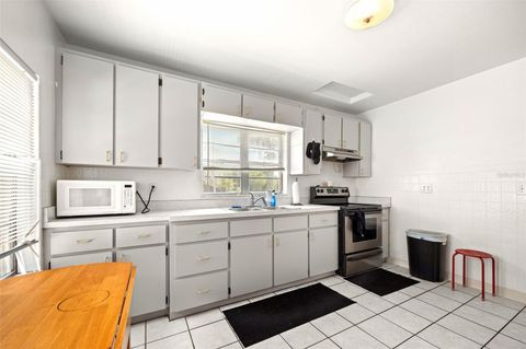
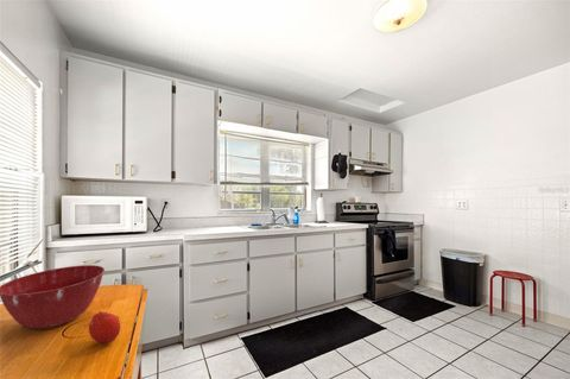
+ mixing bowl (56, 297)
+ fruit (104, 326)
